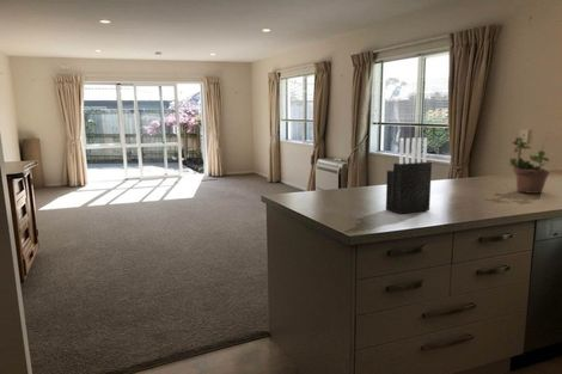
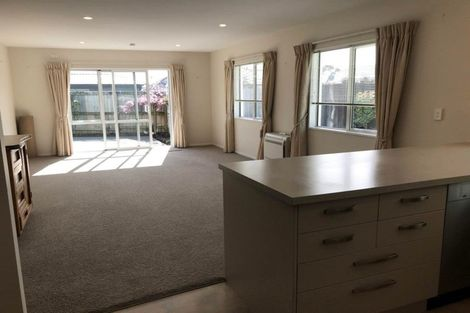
- potted plant (531, 164)
- knife block (407, 173)
